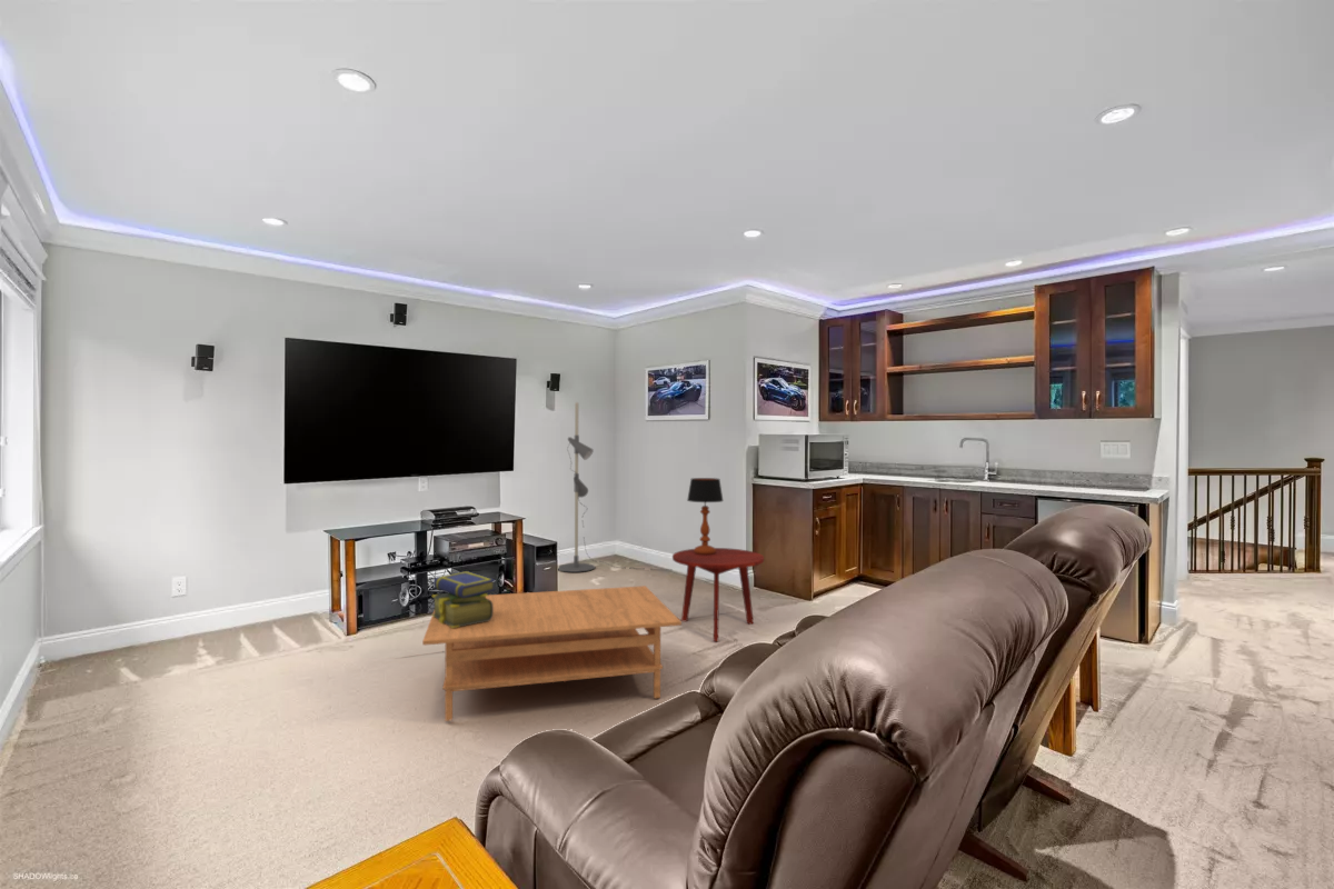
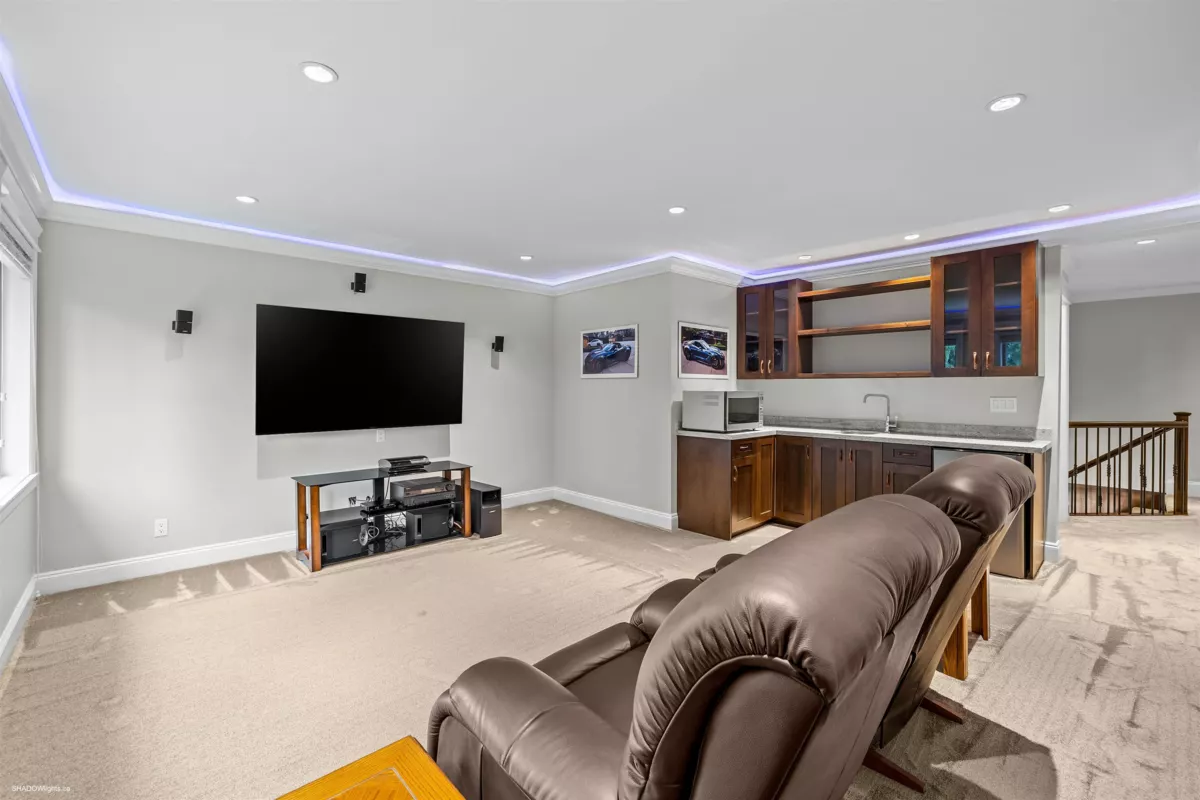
- stack of books (464, 597)
- side table (717, 591)
- table lamp (705, 516)
- floor lamp (587, 488)
- coffee table (551, 646)
